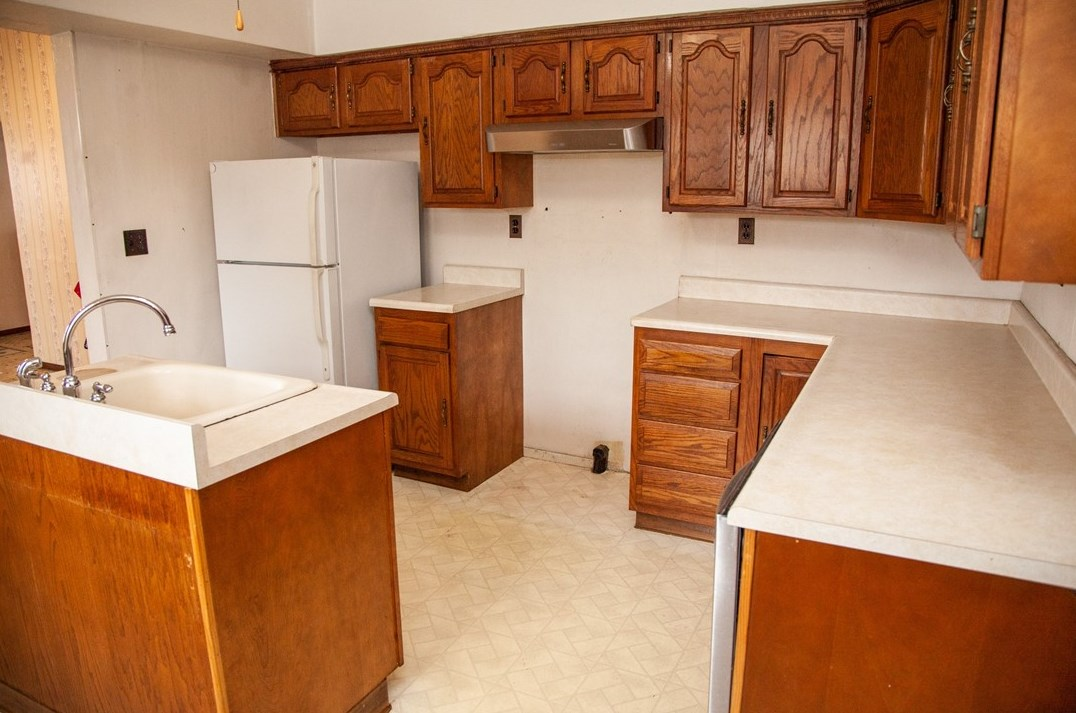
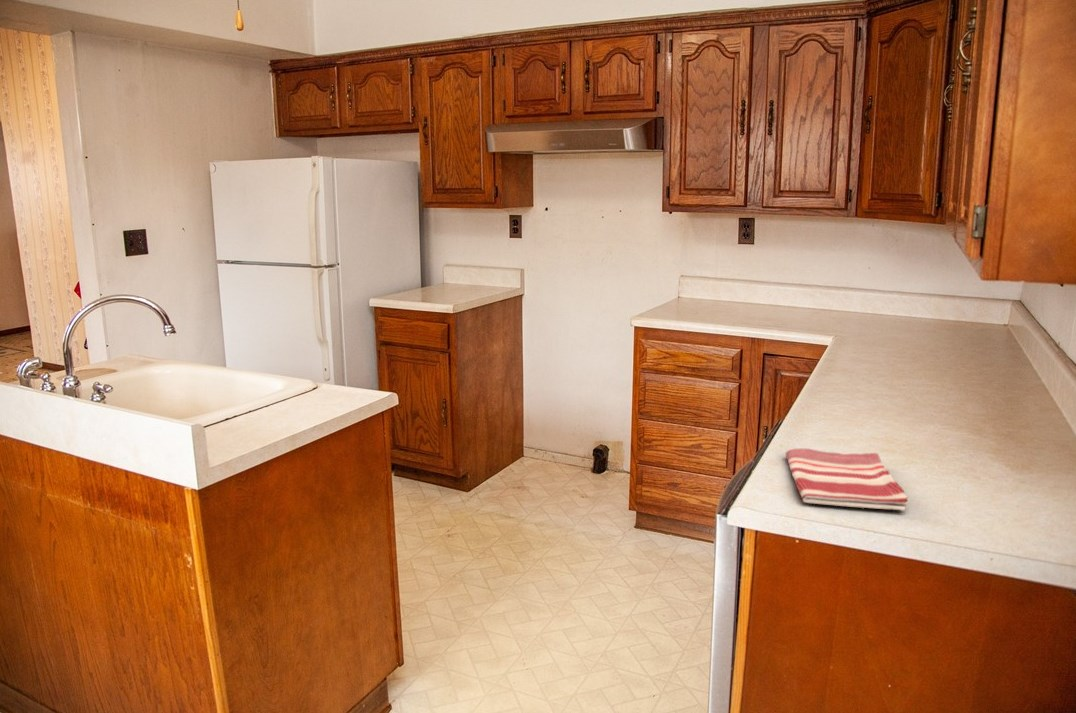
+ dish towel (842, 476)
